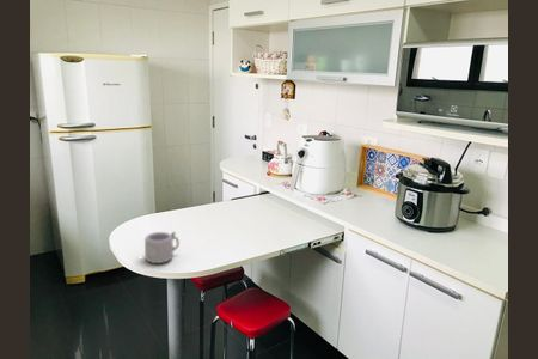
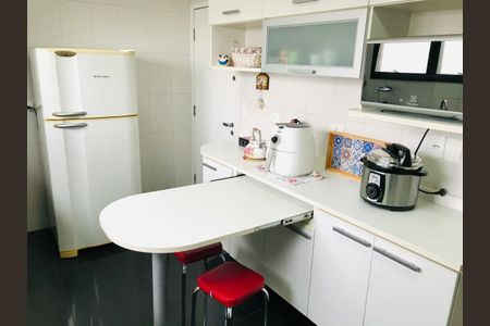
- mug (161, 245)
